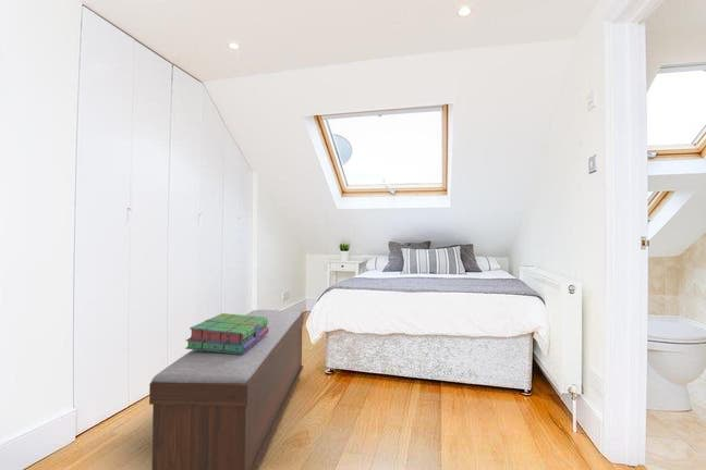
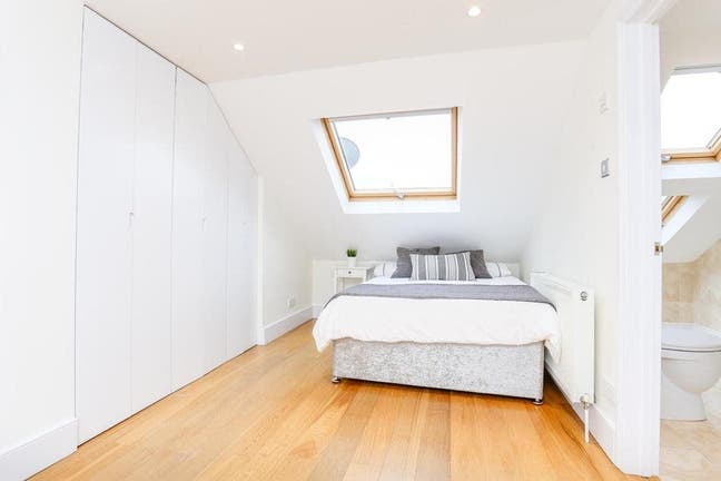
- stack of books (230, 332)
- bench (249, 374)
